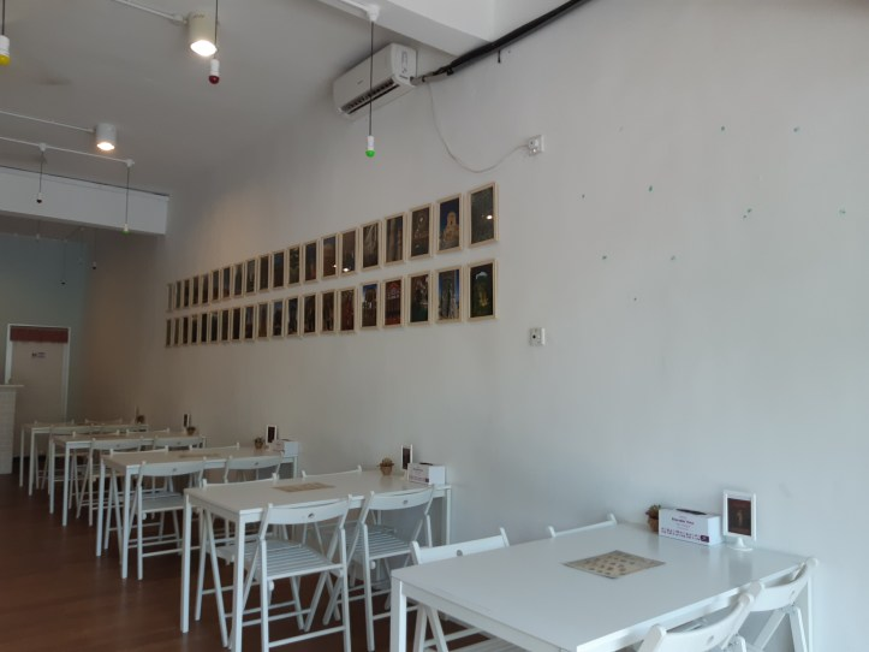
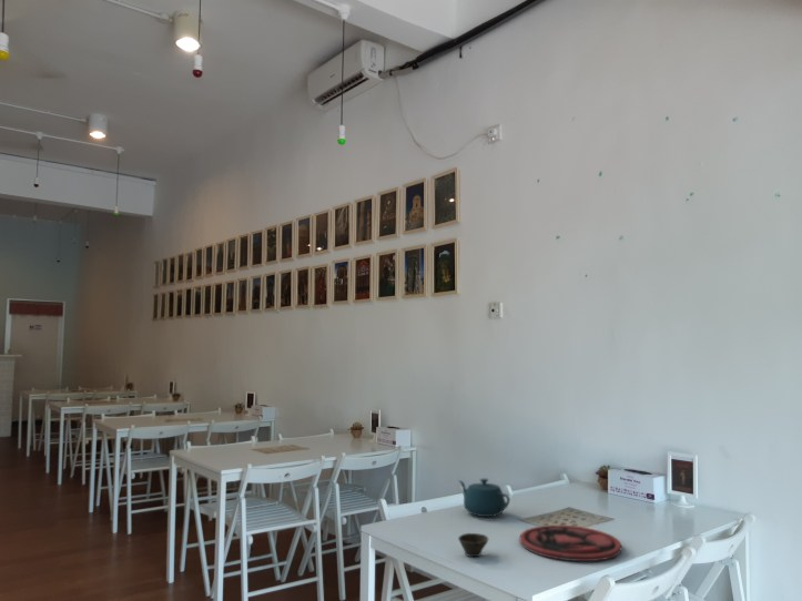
+ cup (475, 546)
+ plate (569, 541)
+ teapot (483, 496)
